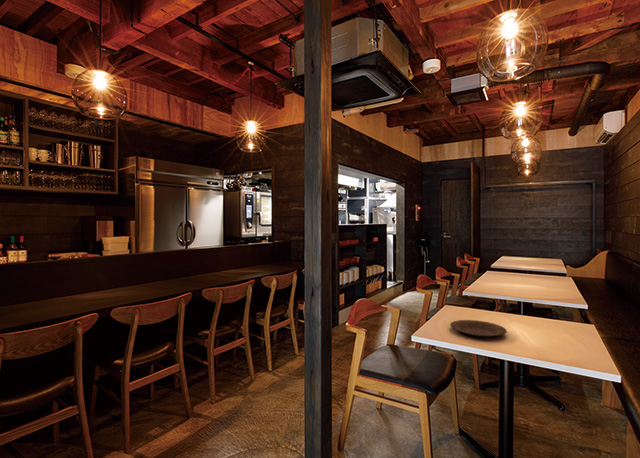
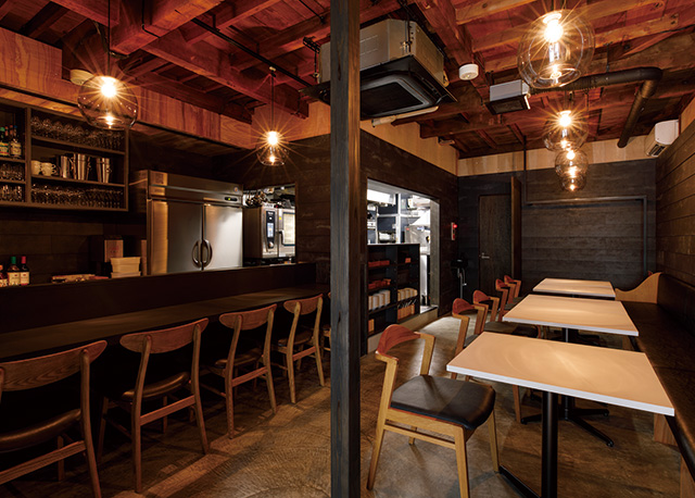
- plate (477, 329)
